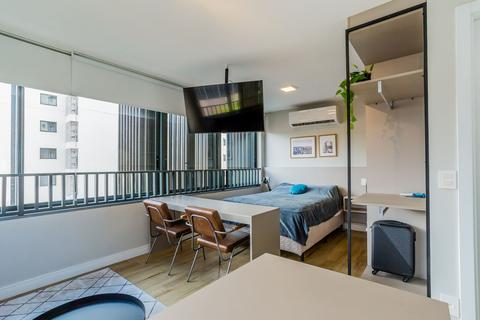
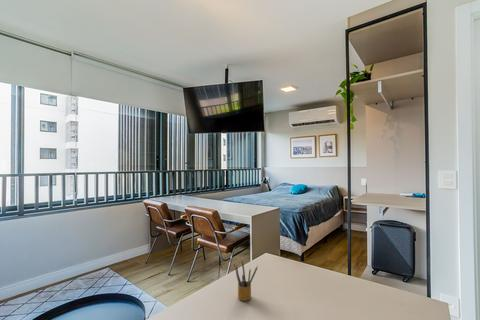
+ pencil box (245, 280)
